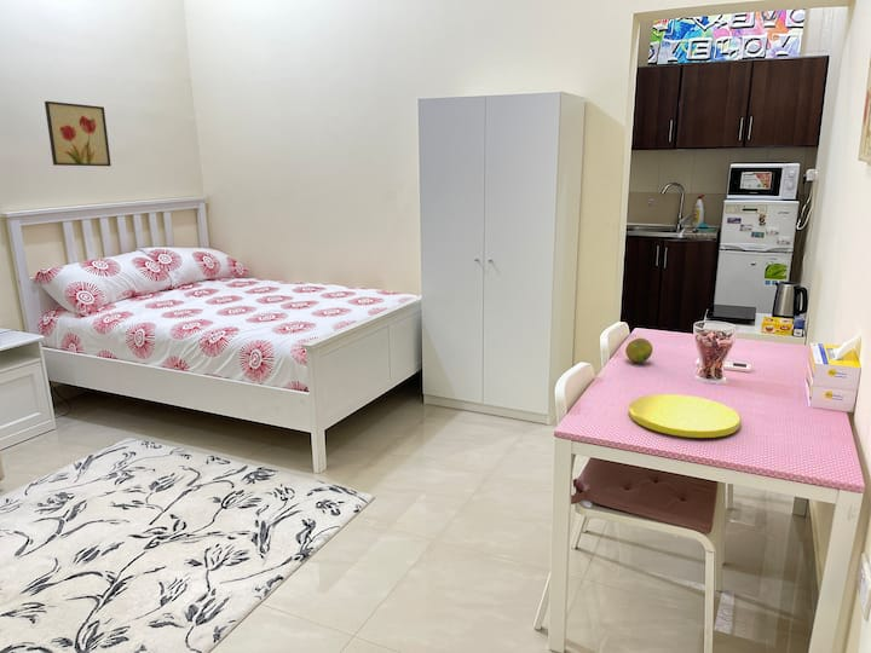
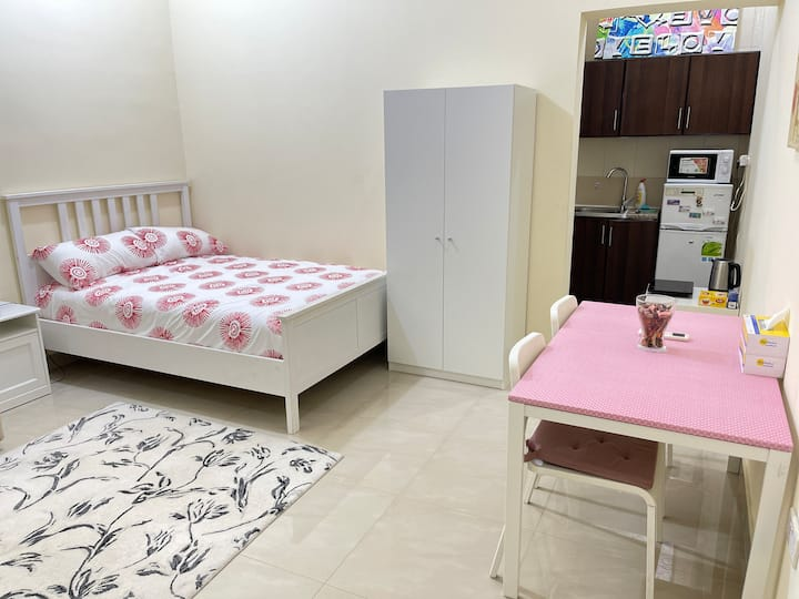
- wall art (77, 134)
- plate (682, 414)
- fruit (639, 349)
